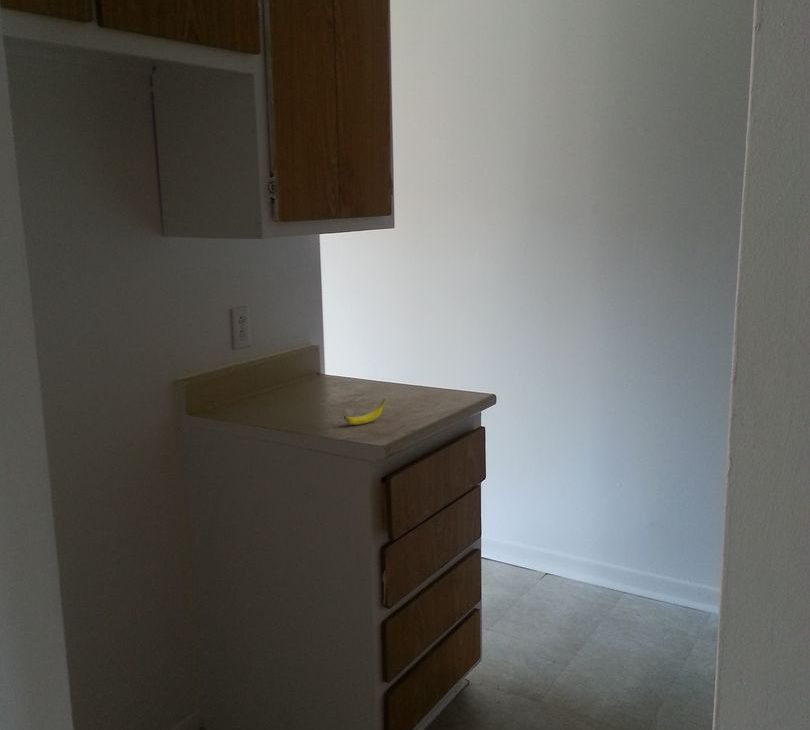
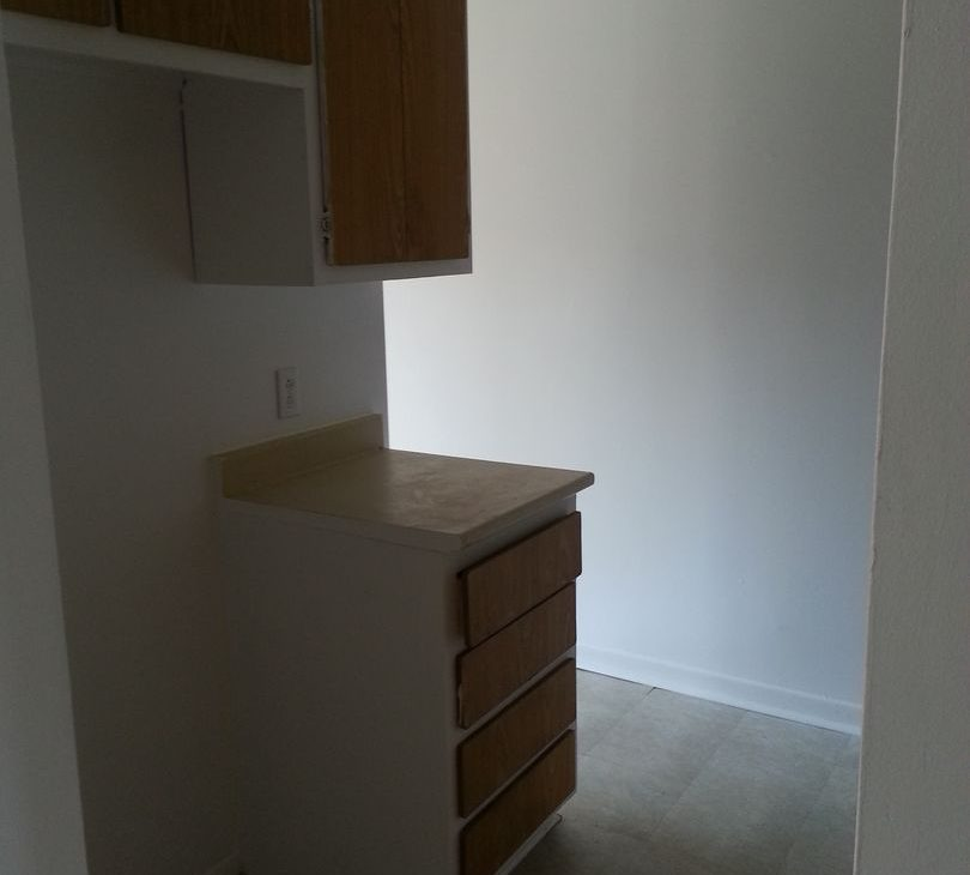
- banana (366, 414)
